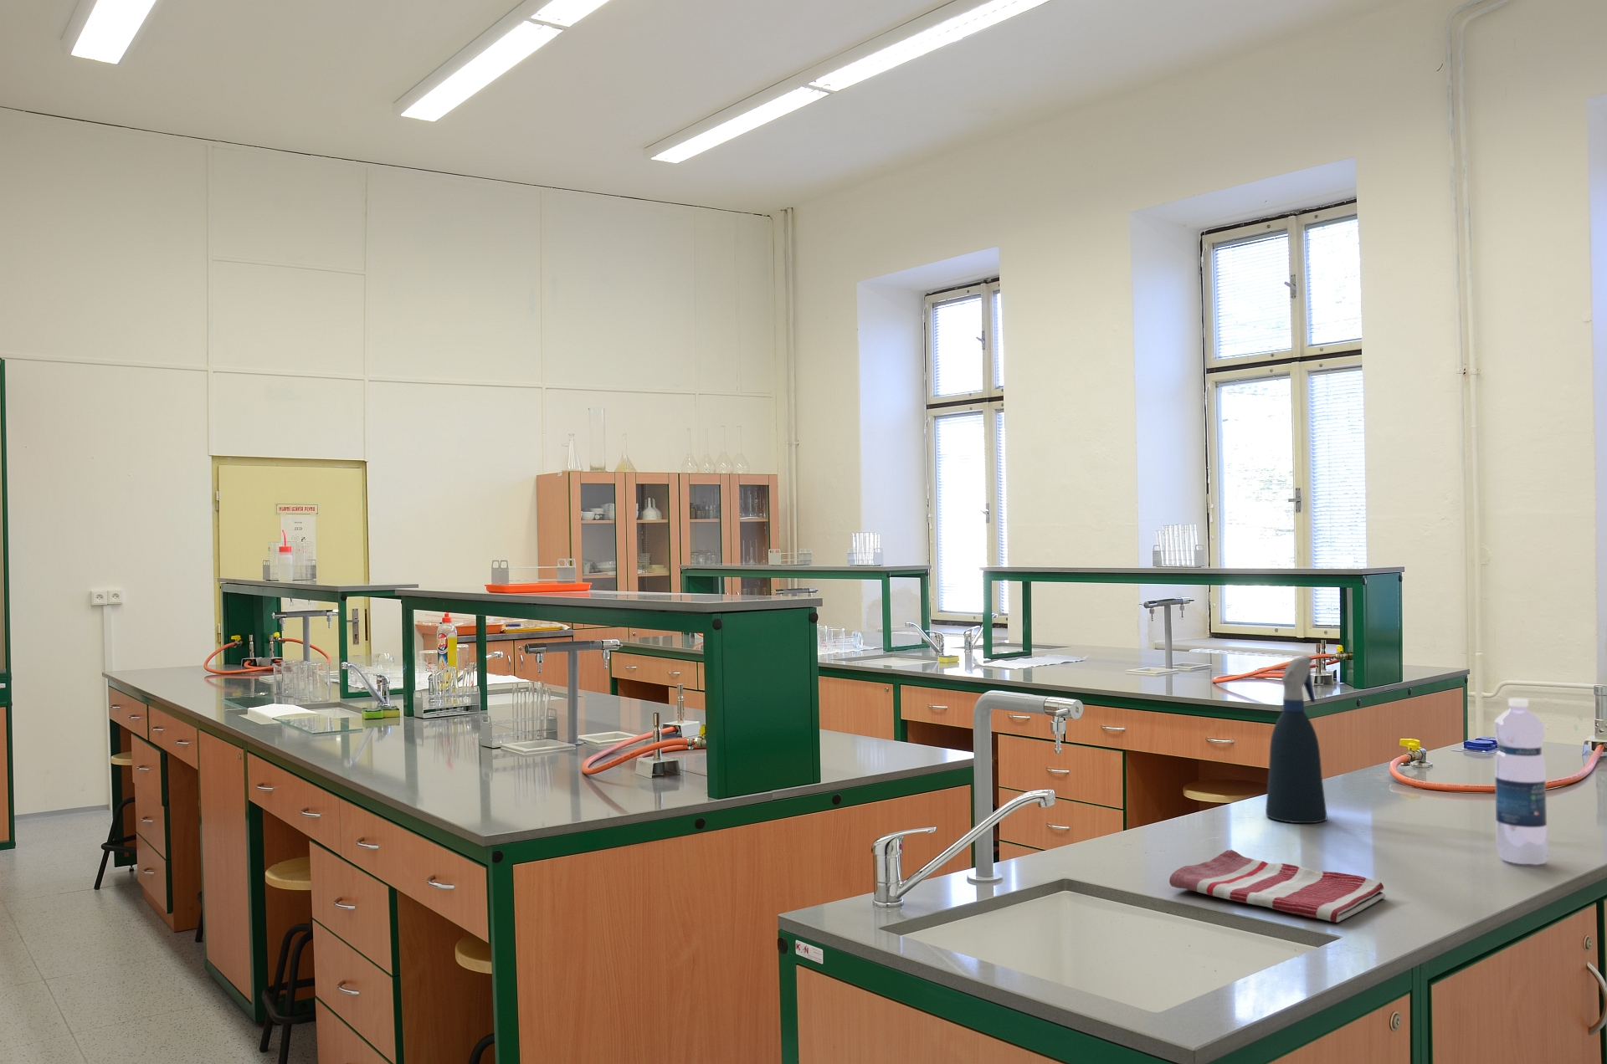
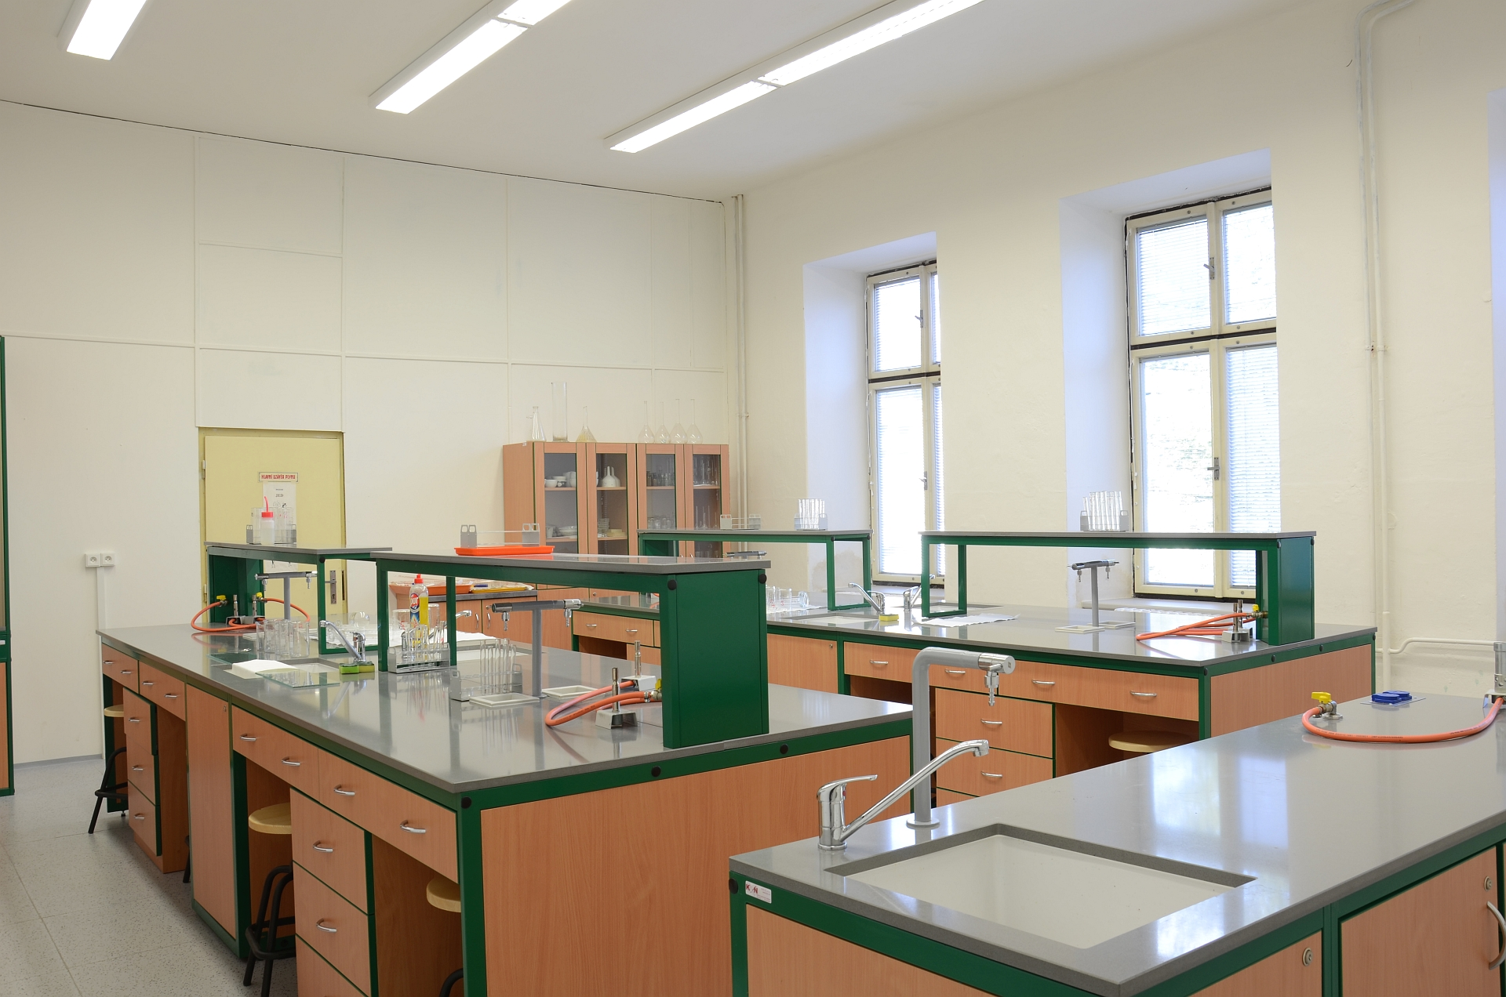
- dish towel (1276, 884)
- water bottle (1520, 780)
- spray bottle (1293, 736)
